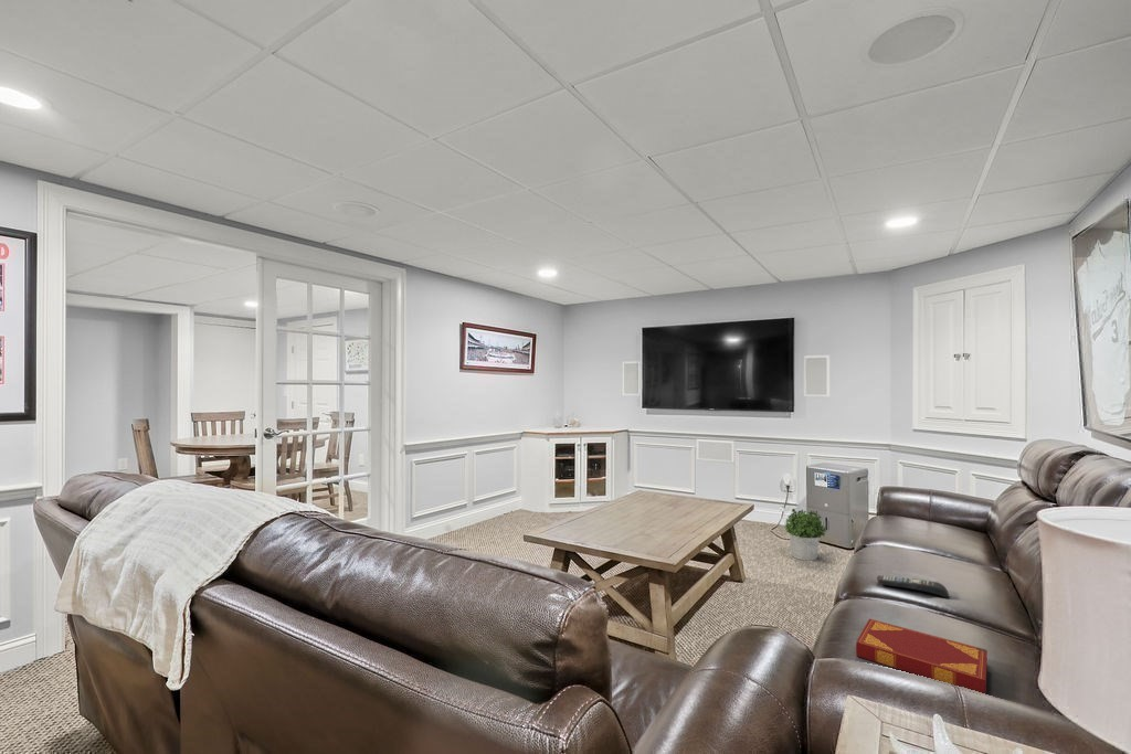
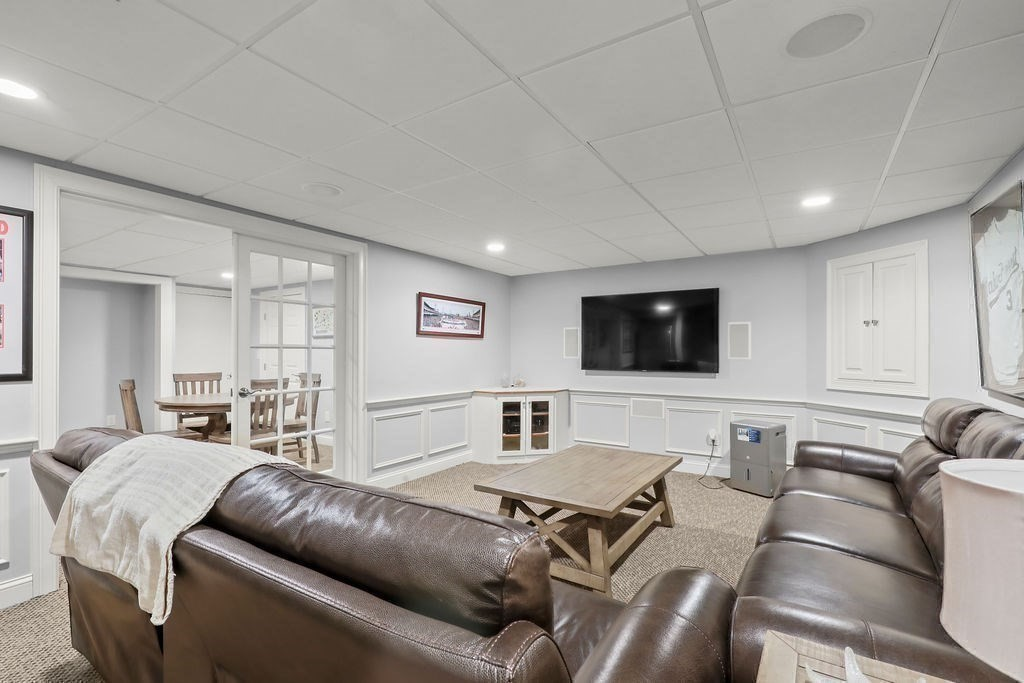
- remote control (911, 584)
- hardback book (920, 652)
- potted plant (806, 532)
